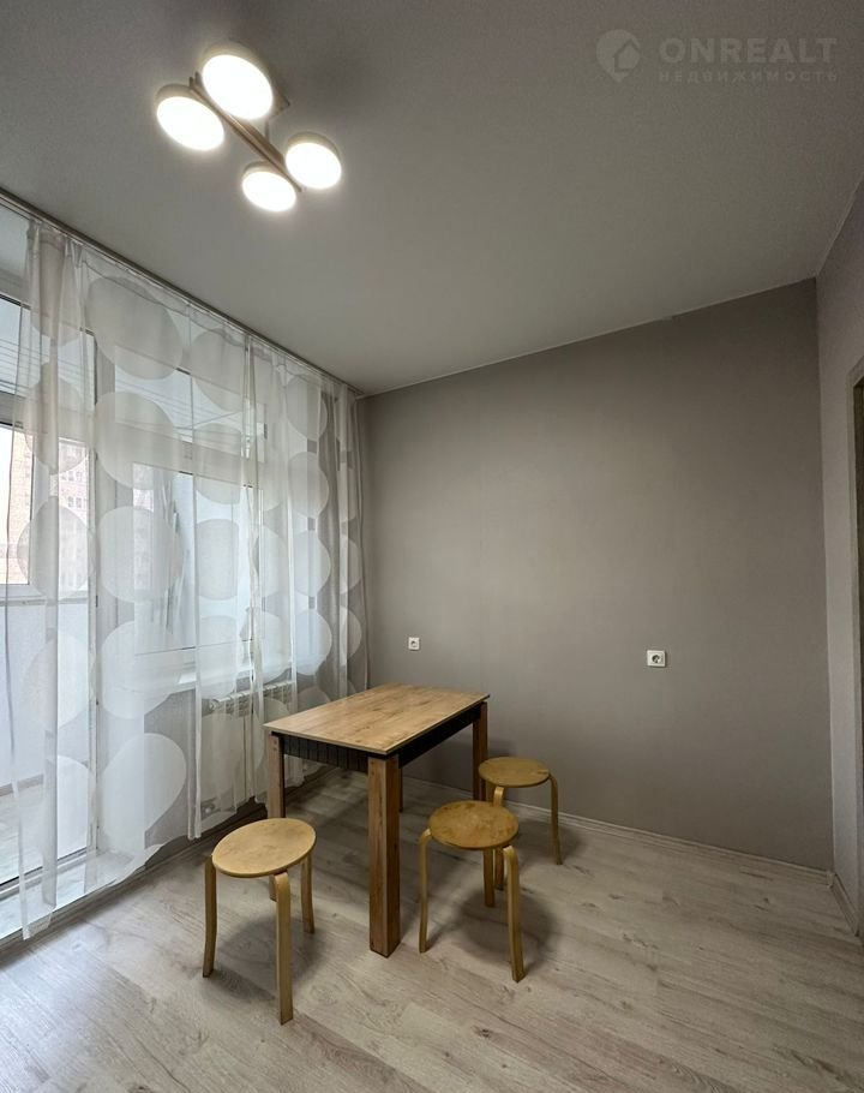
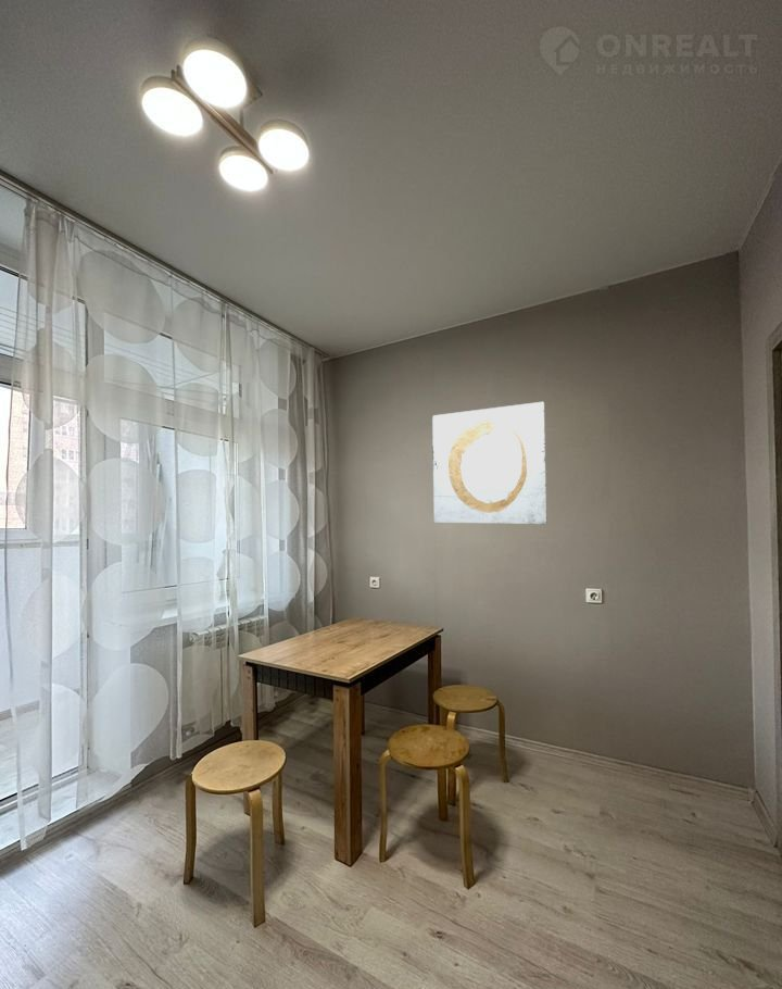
+ wall art (485, 466)
